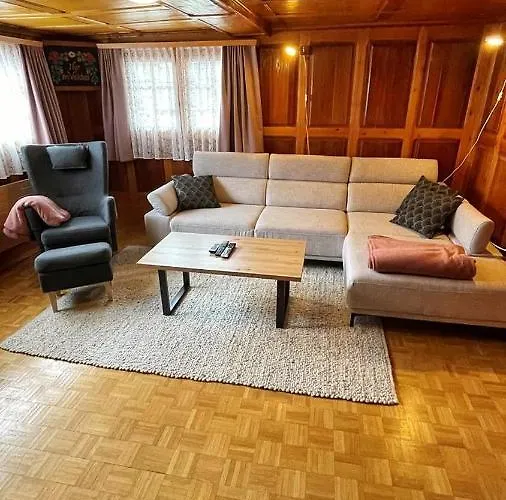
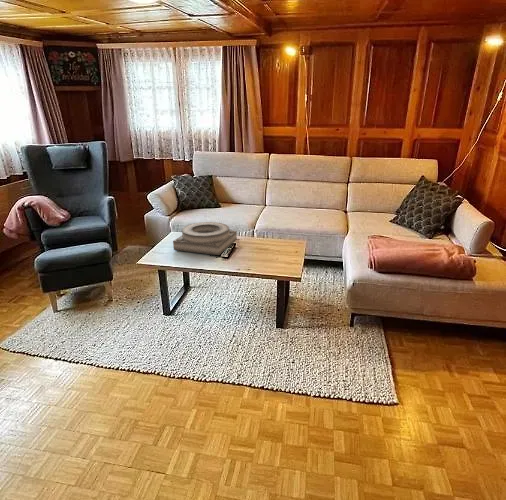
+ decorative bowl (206, 236)
